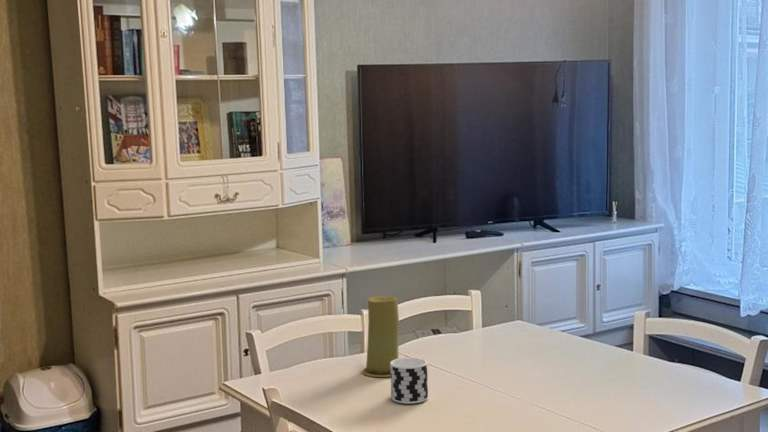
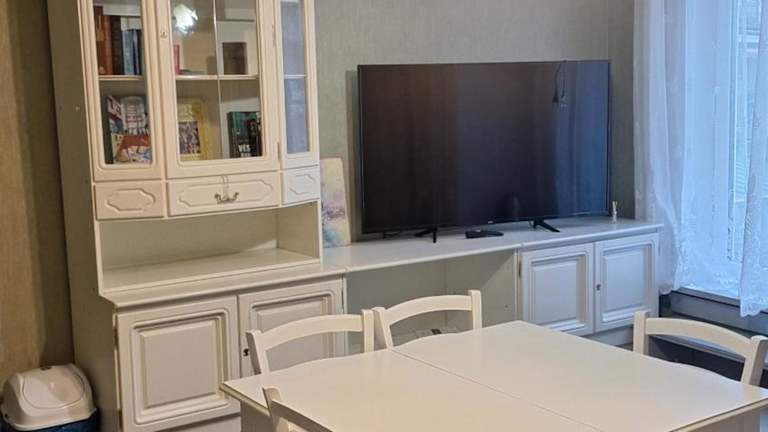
- cup (409, 378)
- candle (382, 334)
